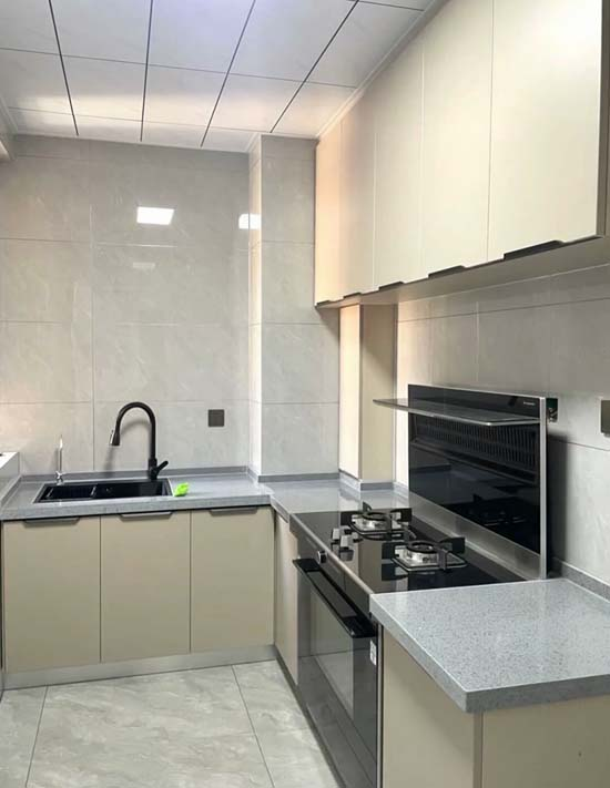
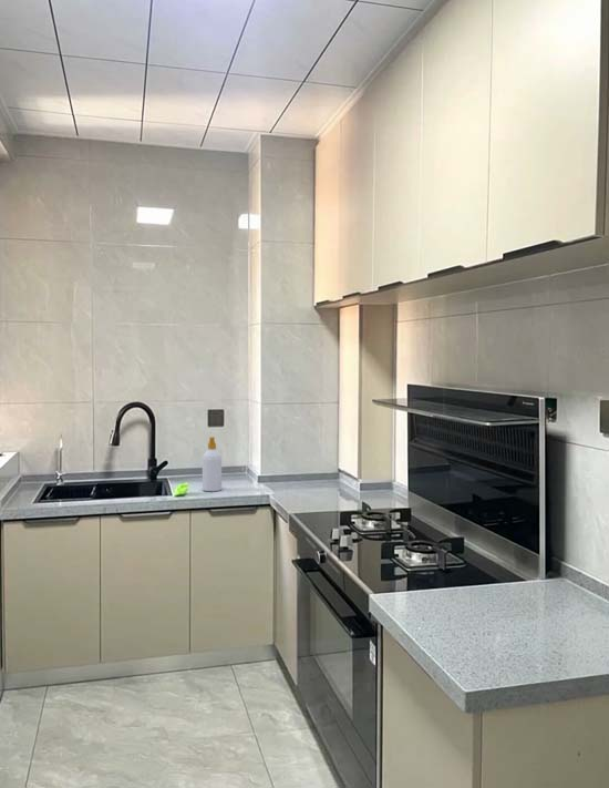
+ soap bottle (211, 463)
